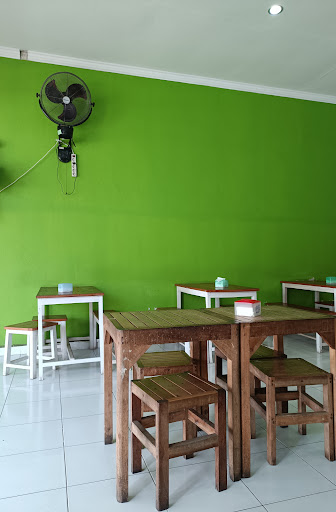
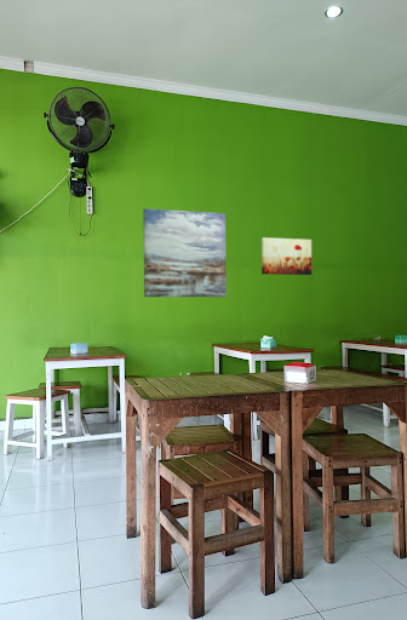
+ wall art (185, 253)
+ wall art (286, 256)
